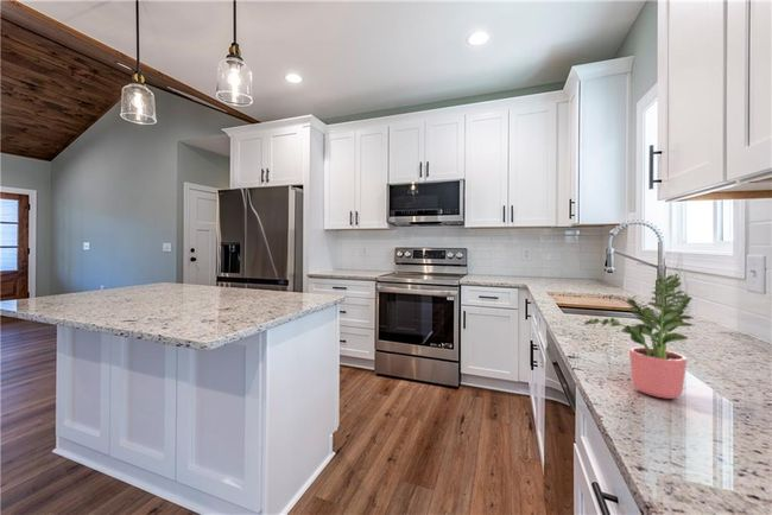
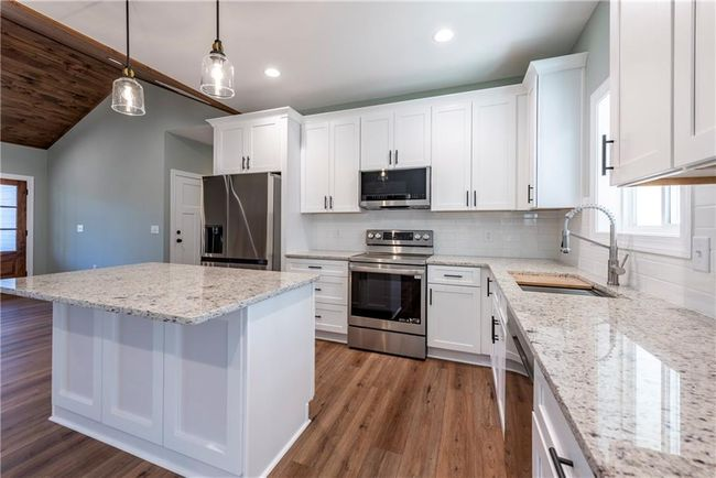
- potted plant (637, 328)
